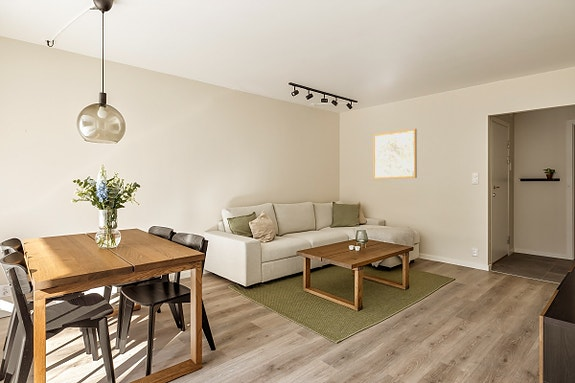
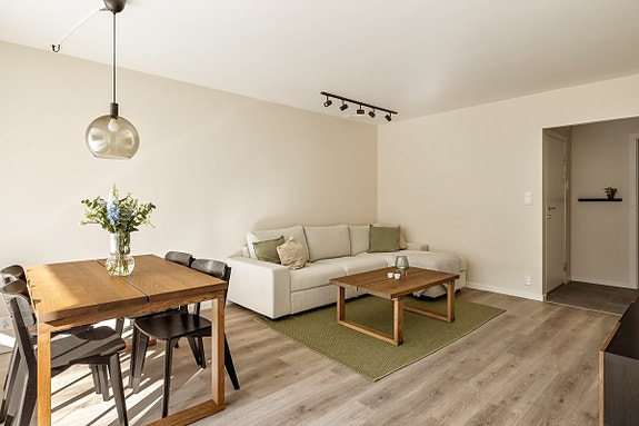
- wall art (393, 155)
